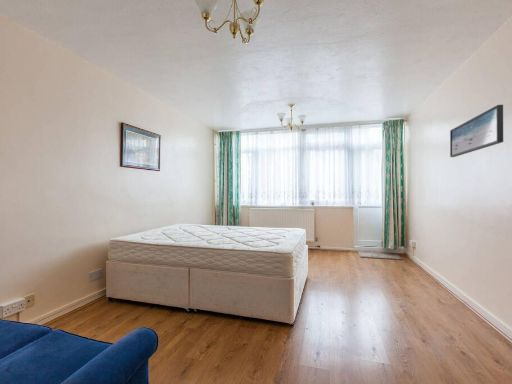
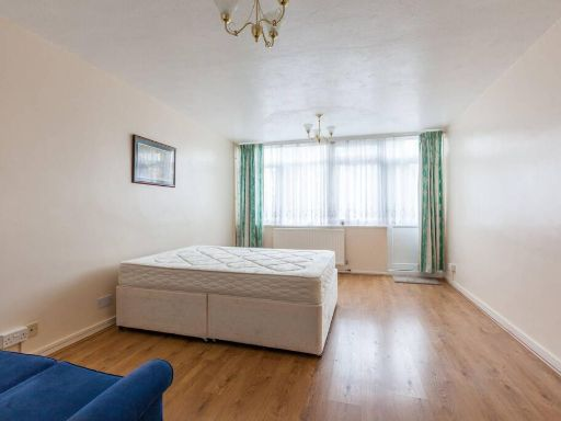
- wall art (472, 135)
